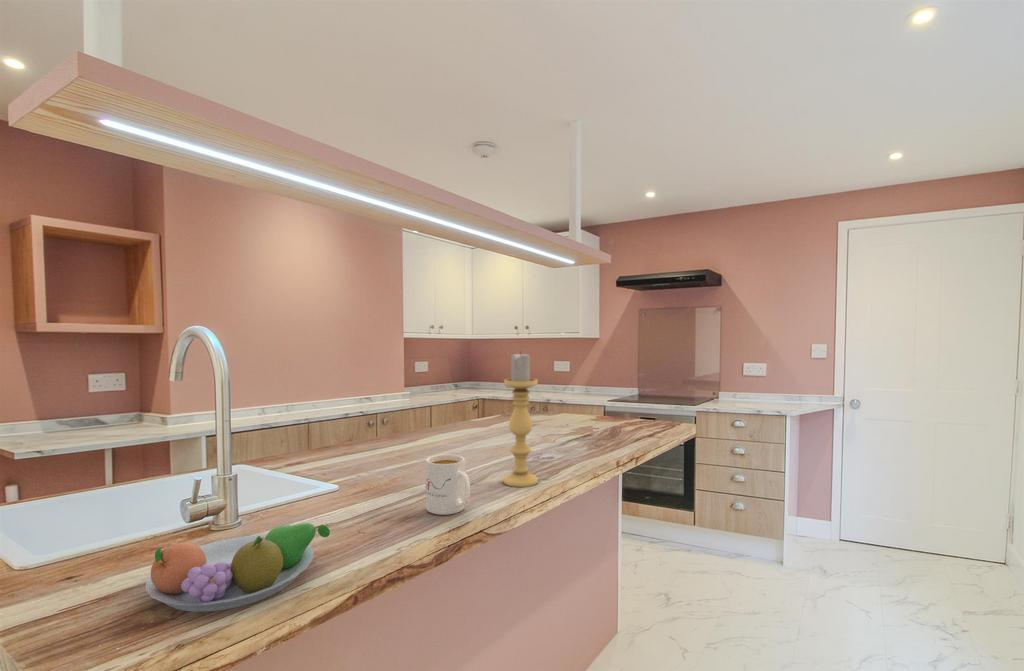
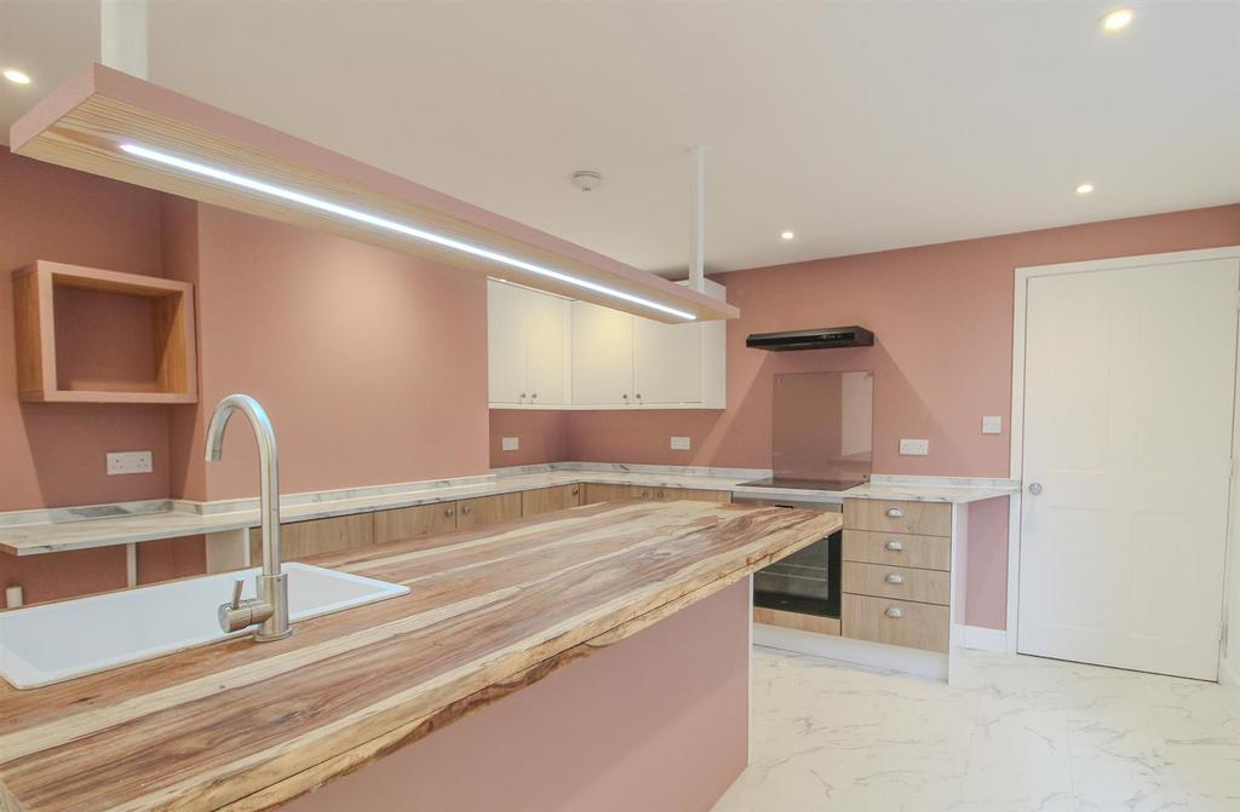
- mug (450, 485)
- fruit bowl (241, 551)
- candle holder (520, 416)
